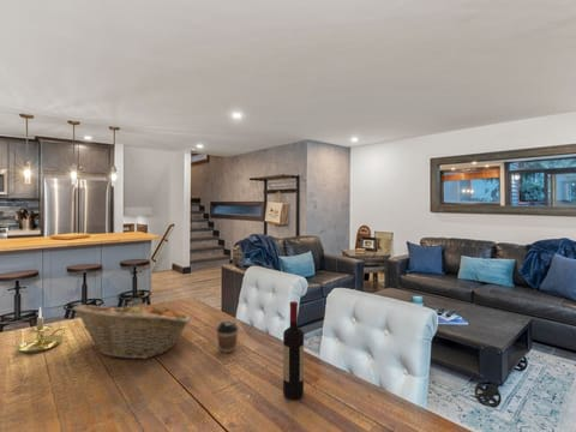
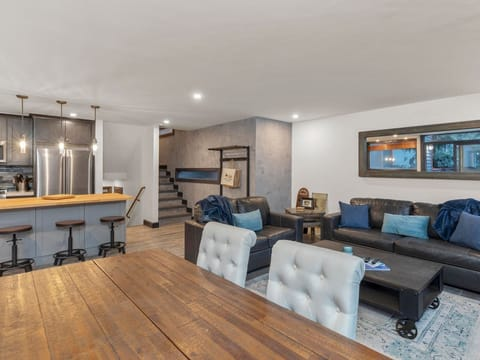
- wine bottle (293, 348)
- candle holder (43, 325)
- fruit basket (133, 322)
- coffee cup (227, 335)
